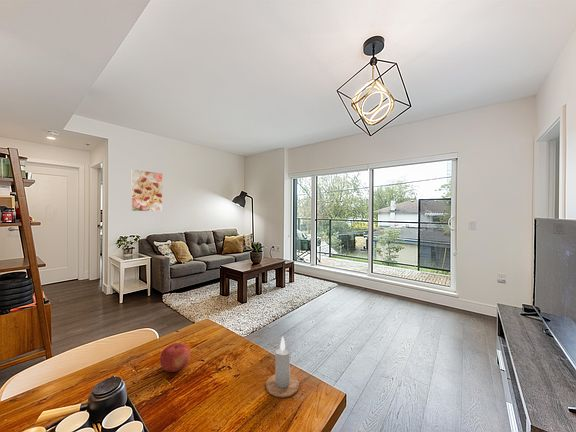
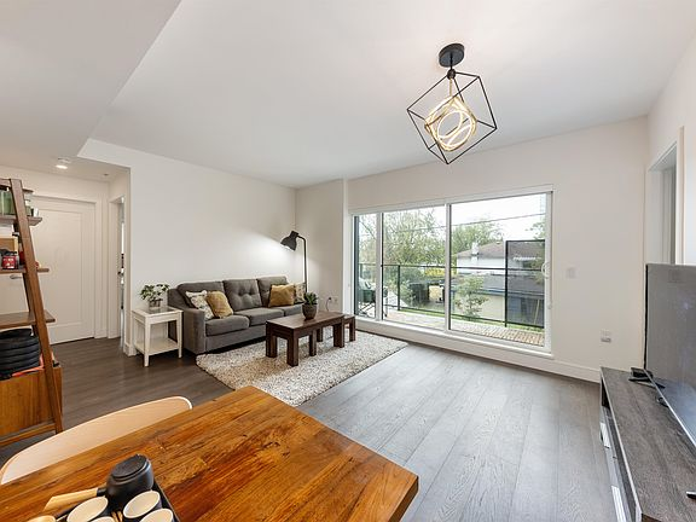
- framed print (147, 191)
- candle (282, 360)
- fruit (175, 355)
